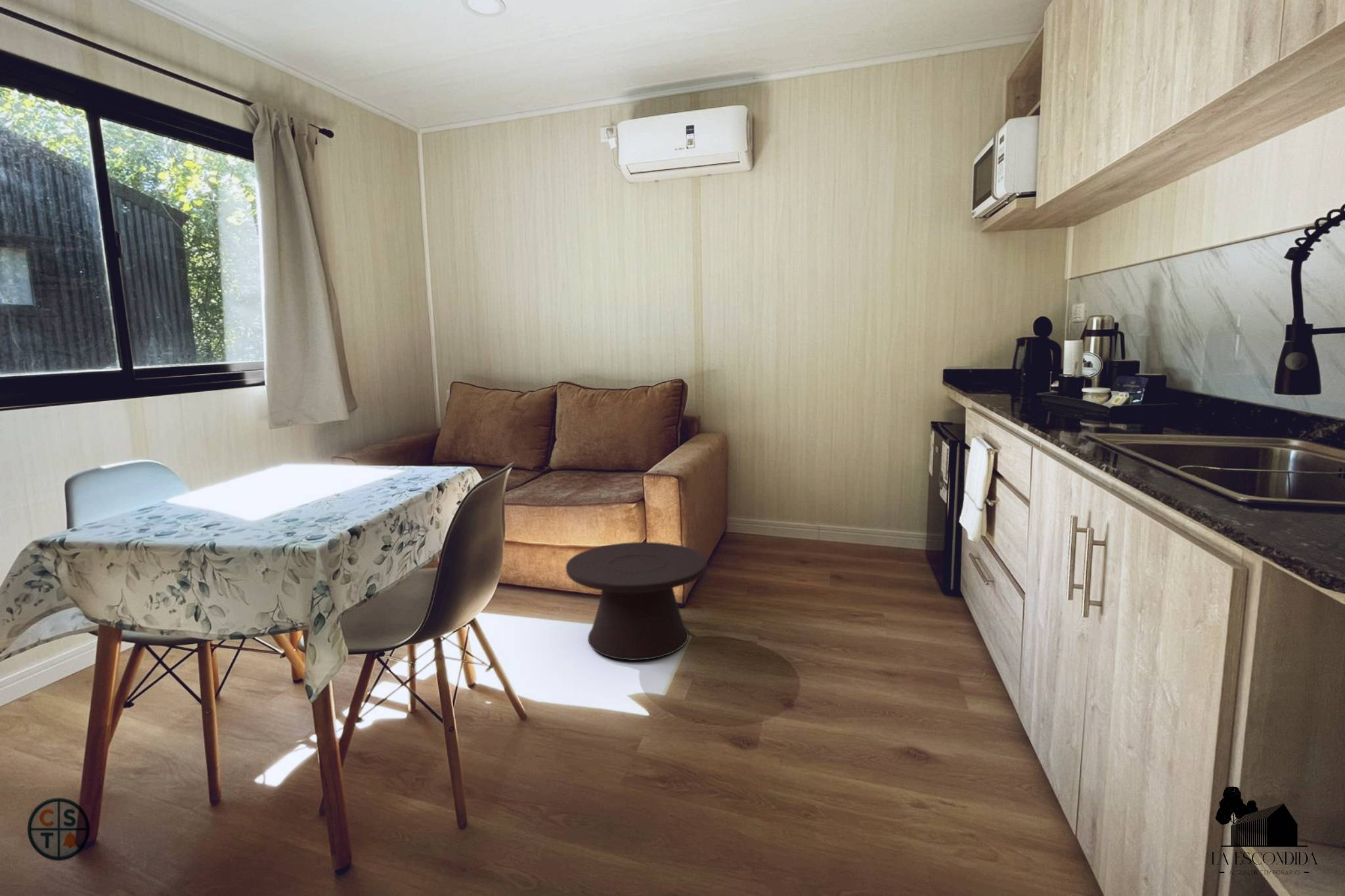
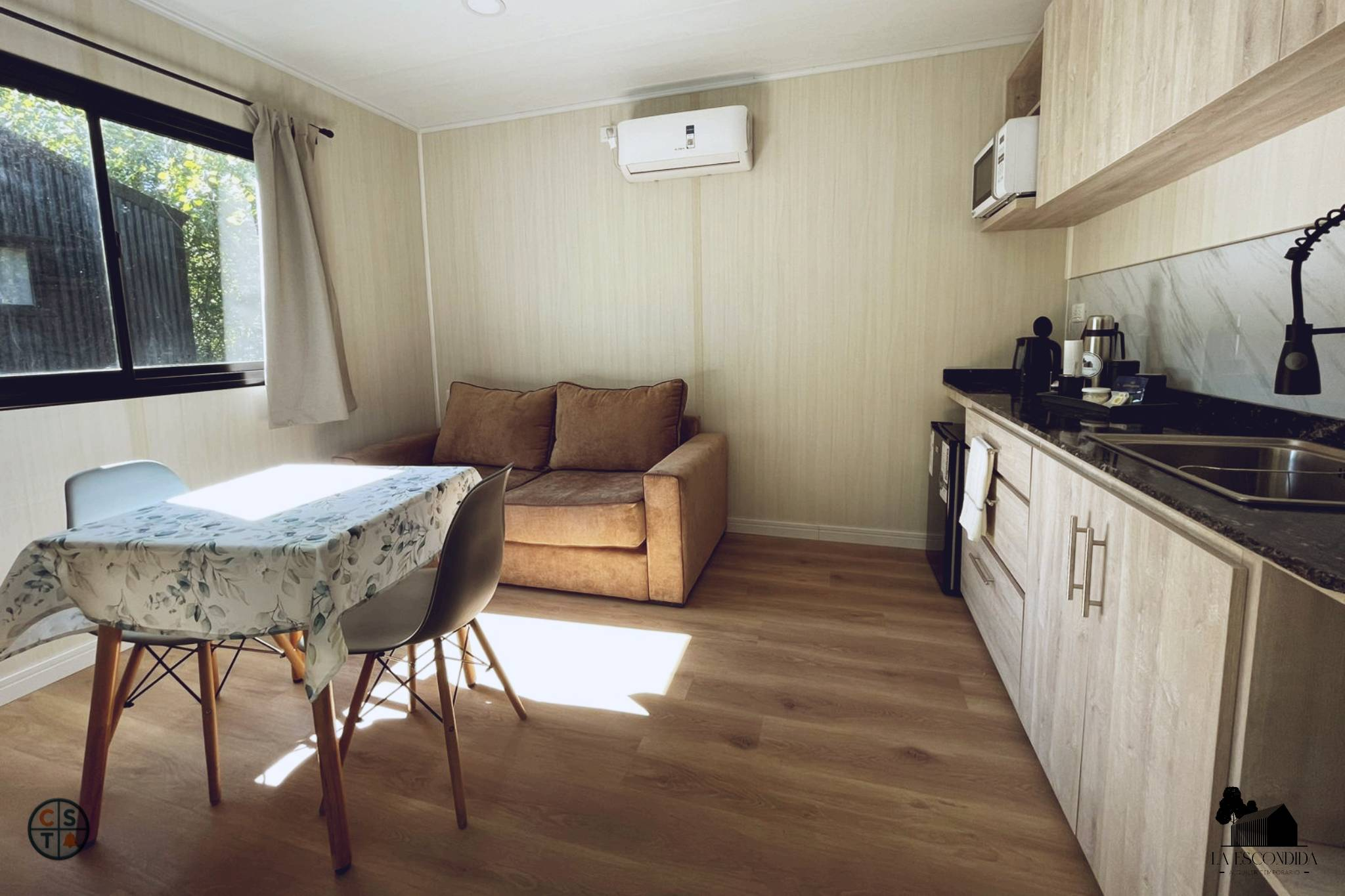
- side table (638, 599)
